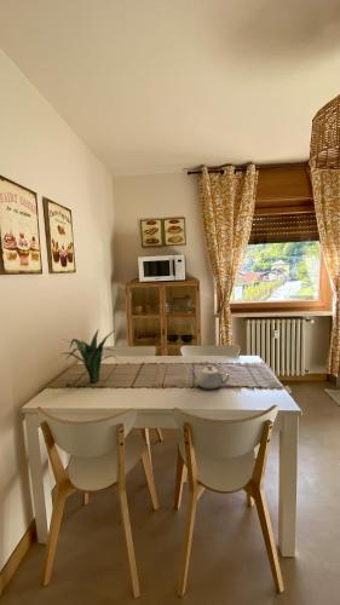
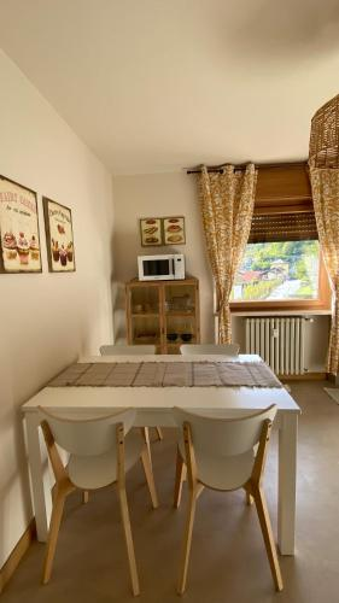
- plant (91, 358)
- teapot (208, 375)
